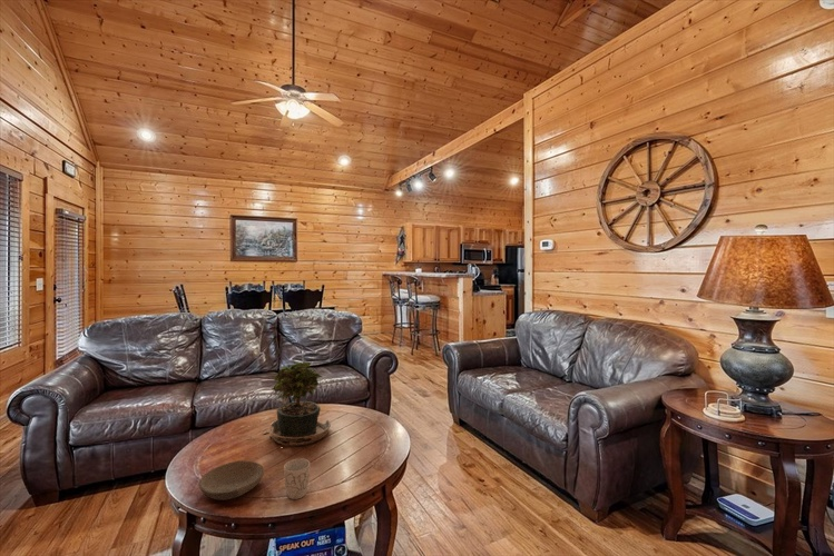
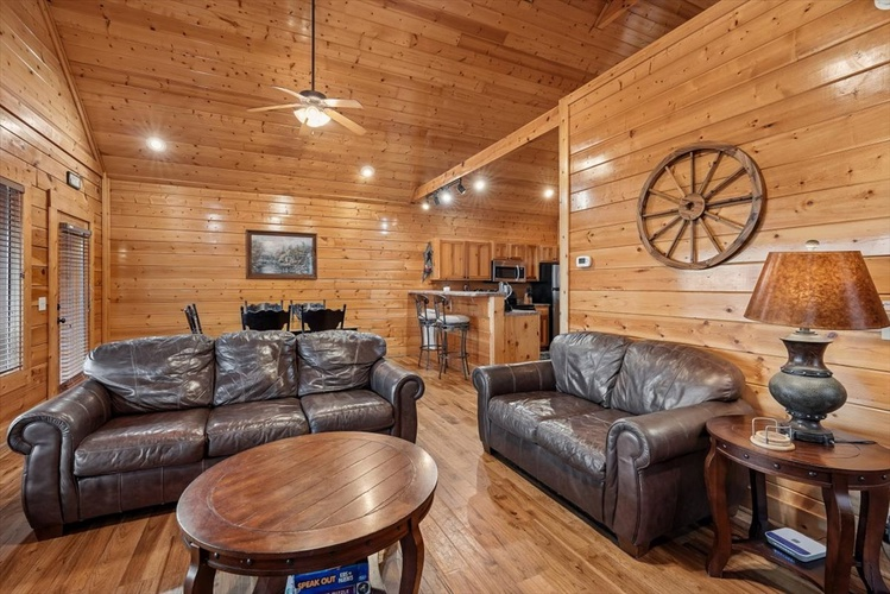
- bowl (232, 481)
- mug (298, 476)
- potted plant (293, 397)
